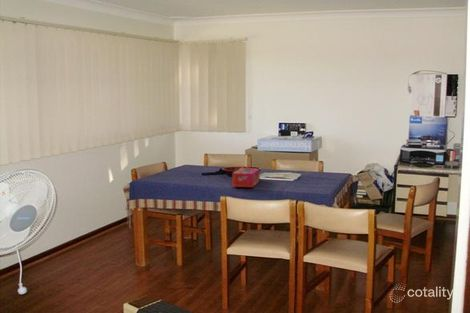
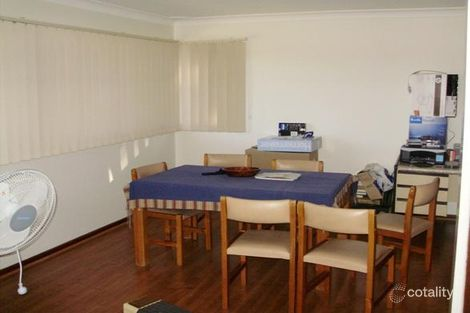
- tissue box (246, 177)
